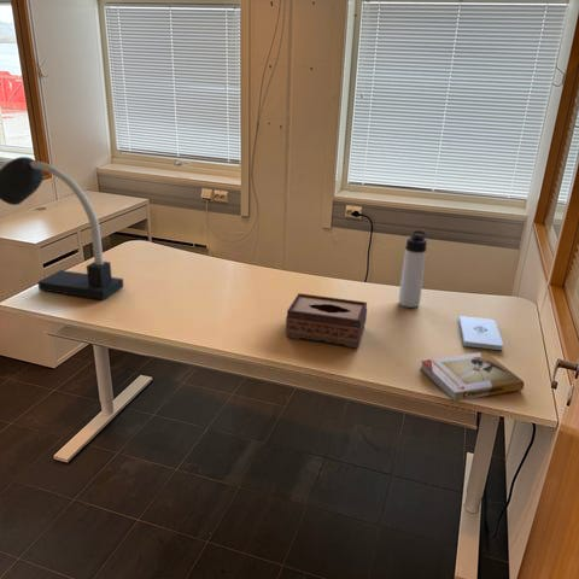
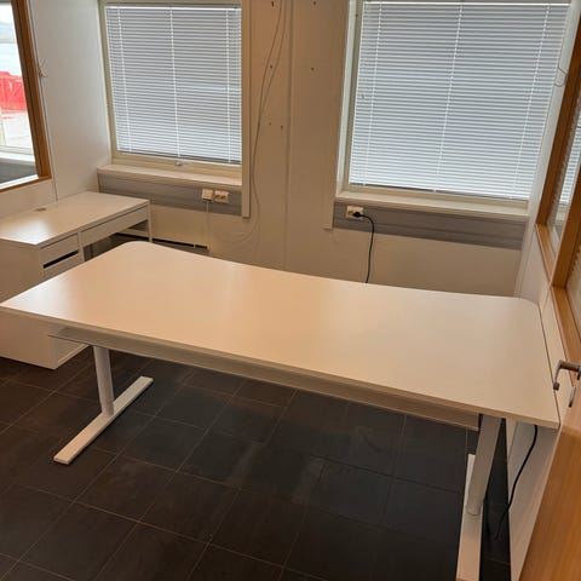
- desk lamp (84, 210)
- thermos bottle (414, 269)
- tissue box (327, 318)
- book (470, 375)
- notepad (479, 332)
